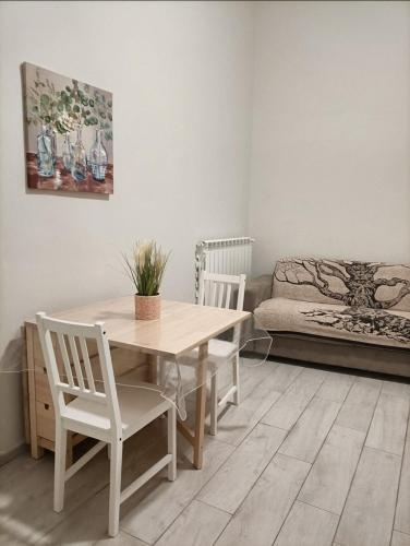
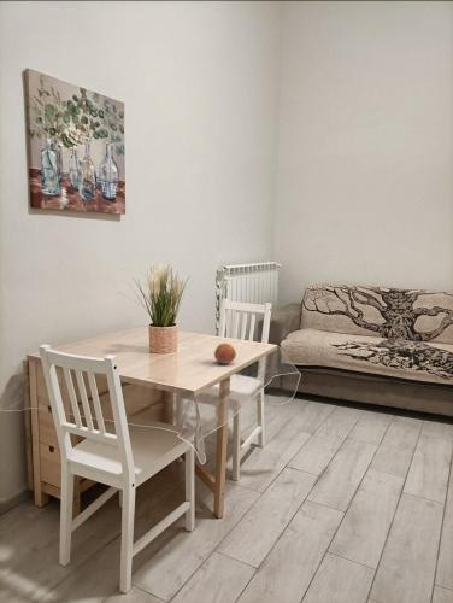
+ fruit (224, 352)
